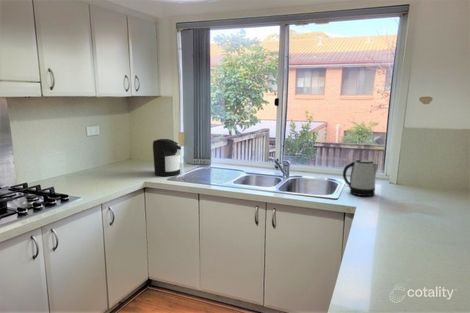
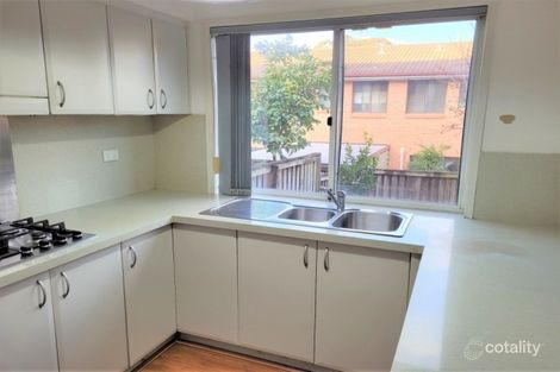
- coffee maker (168, 155)
- kettle (359, 176)
